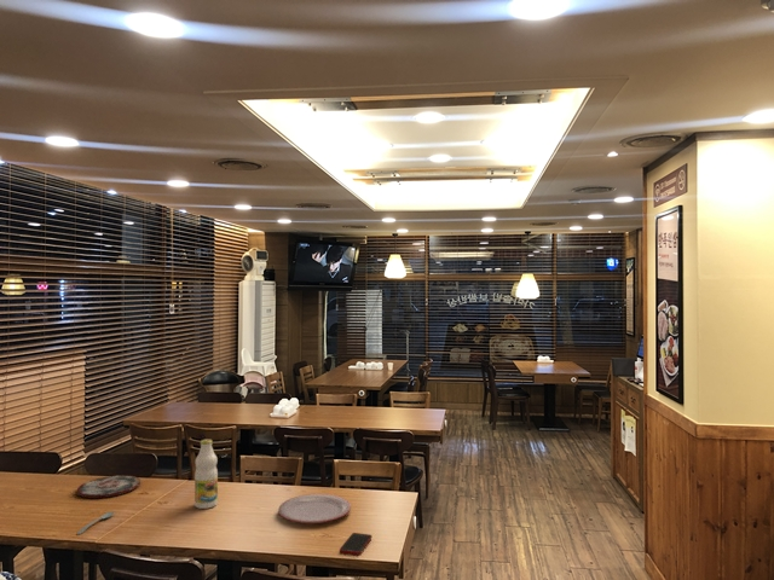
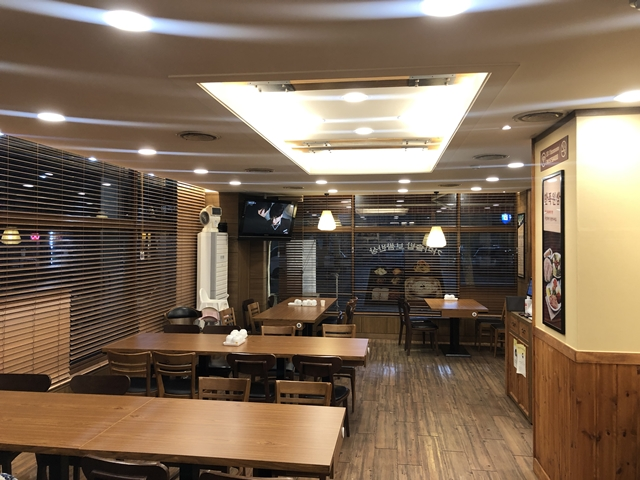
- plate (314, 509)
- spoon (94, 521)
- plate (109, 486)
- bottle (206, 472)
- cell phone (356, 543)
